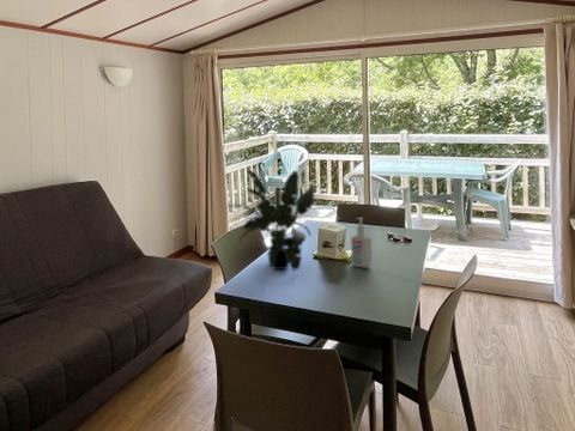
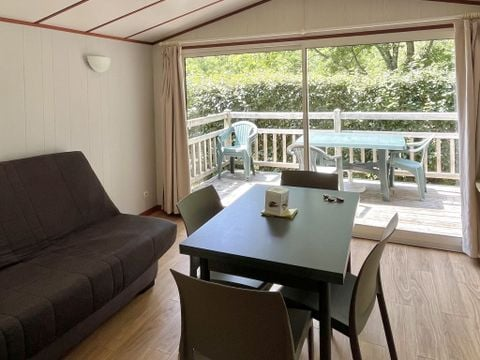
- potted plant (274, 219)
- bottle (361, 242)
